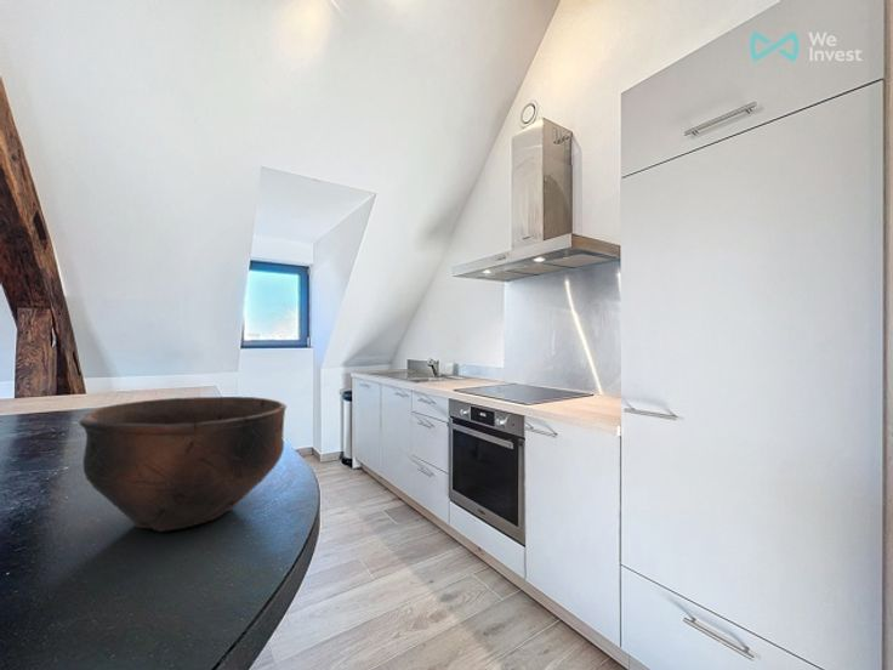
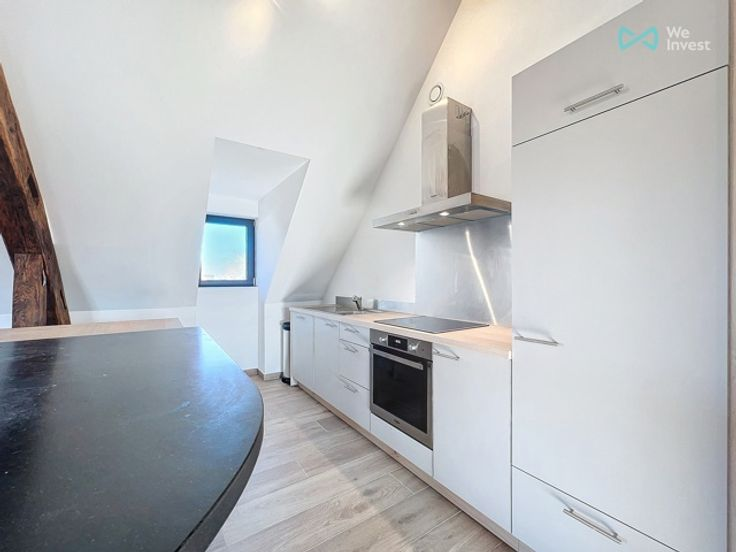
- bowl (195, 458)
